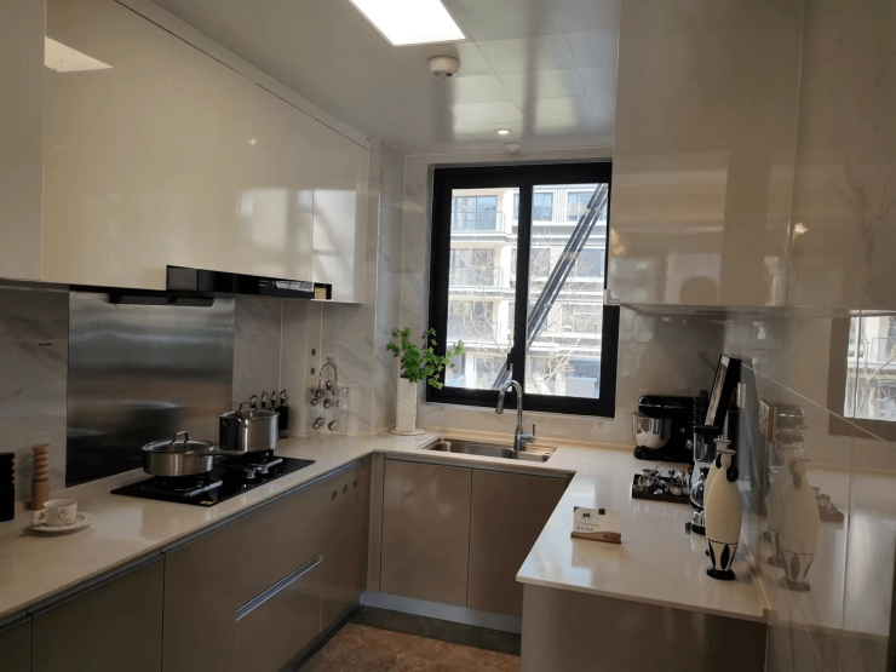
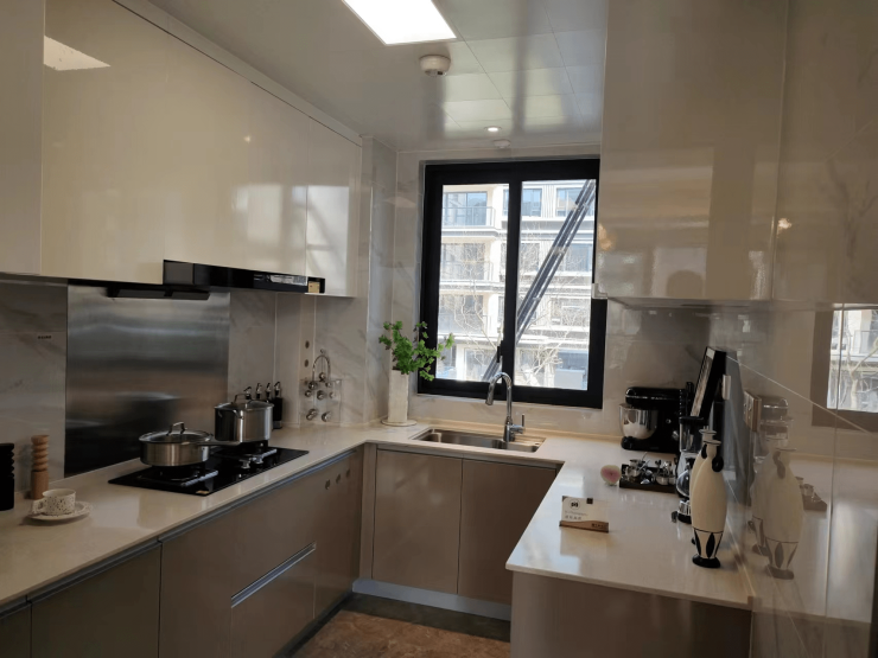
+ fruit (610, 474)
